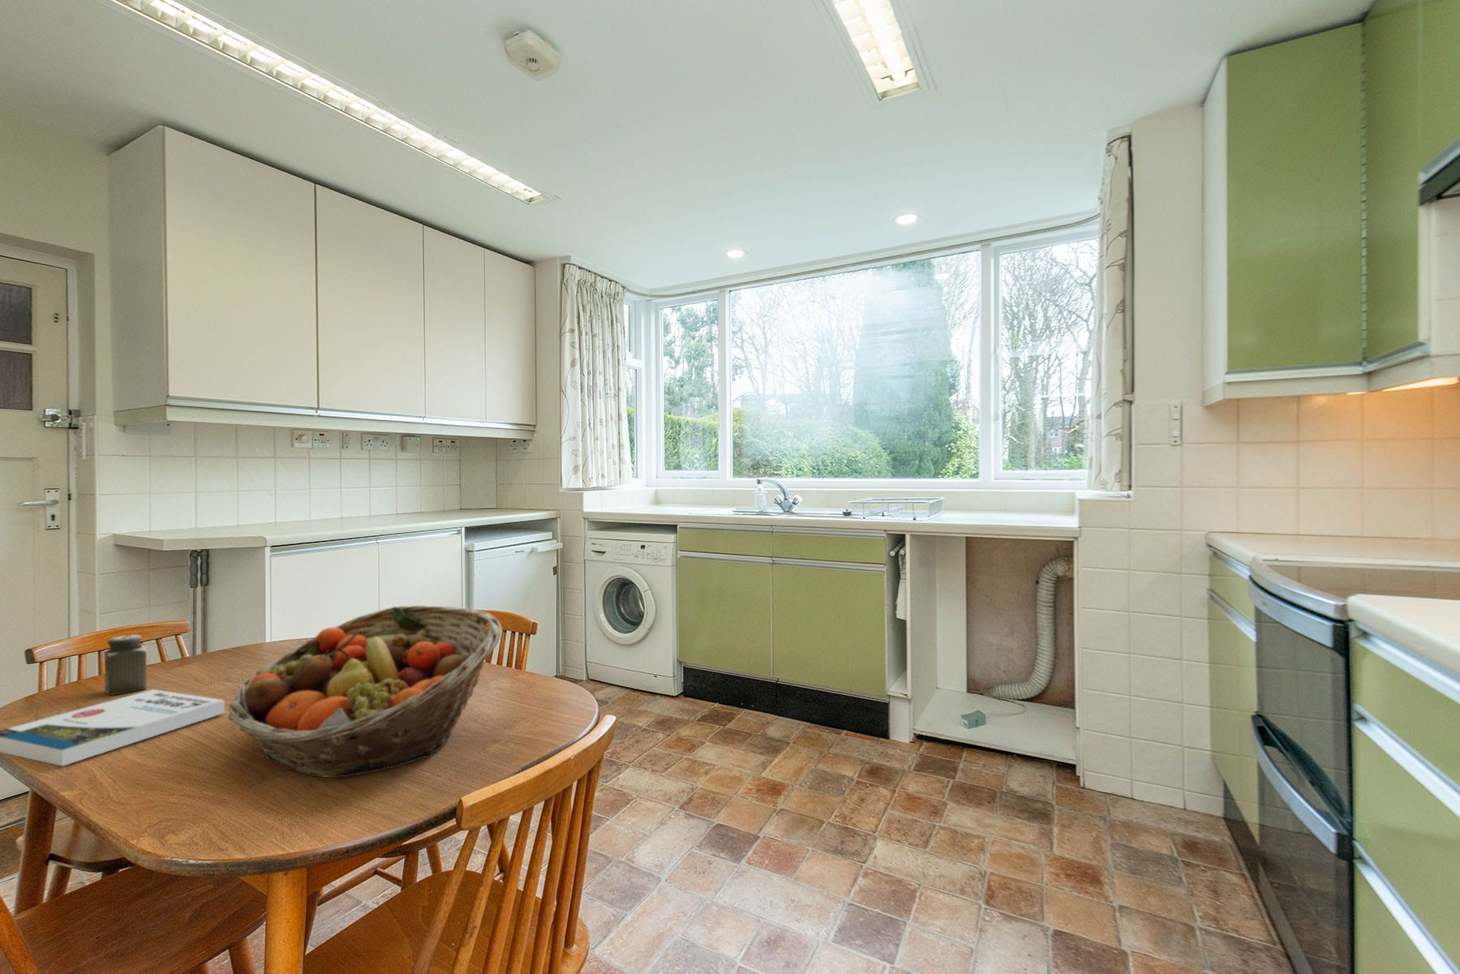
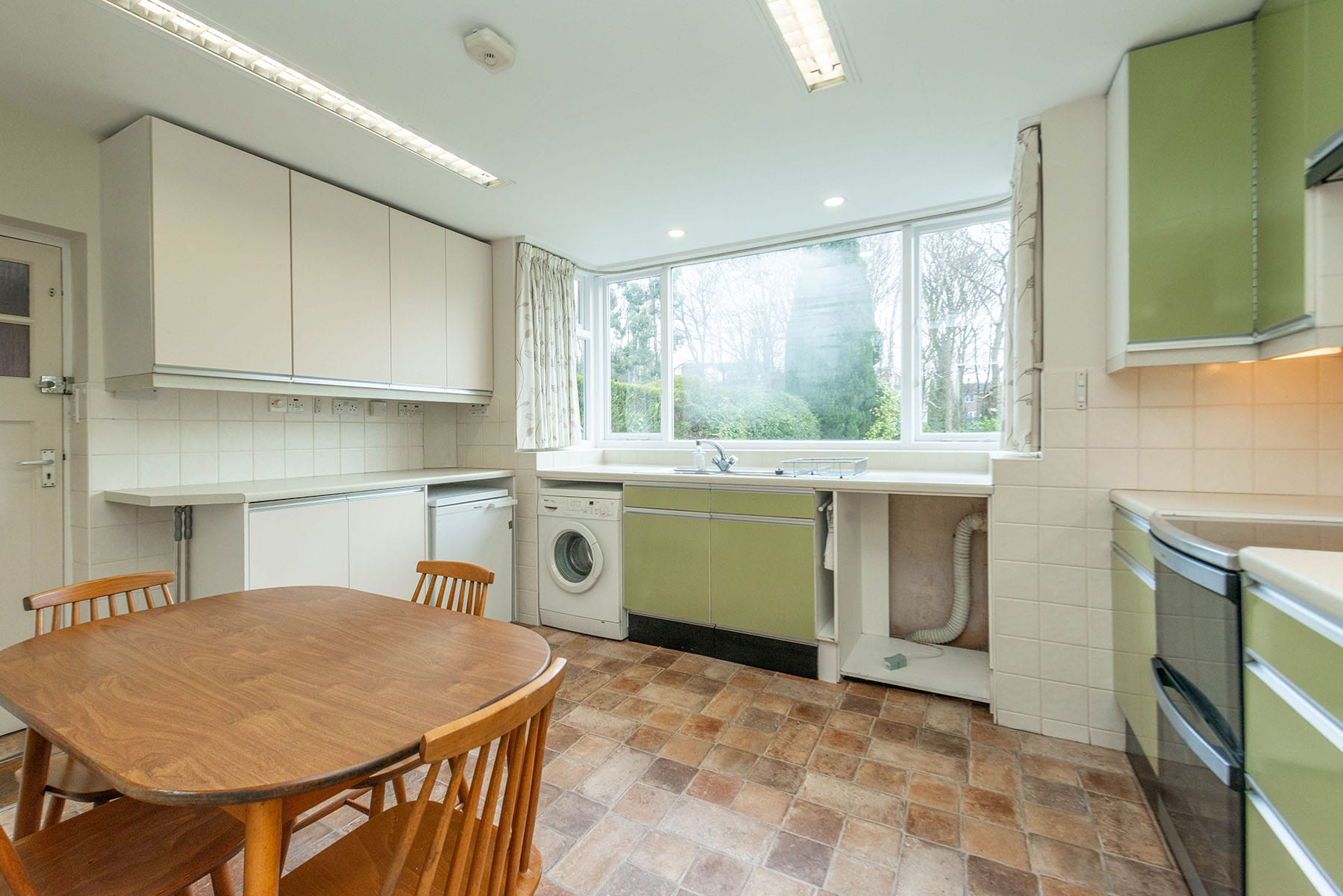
- fruit basket (374, 679)
- book (113, 723)
- salt shaker (125, 663)
